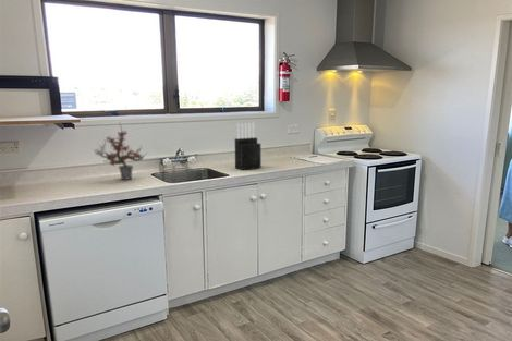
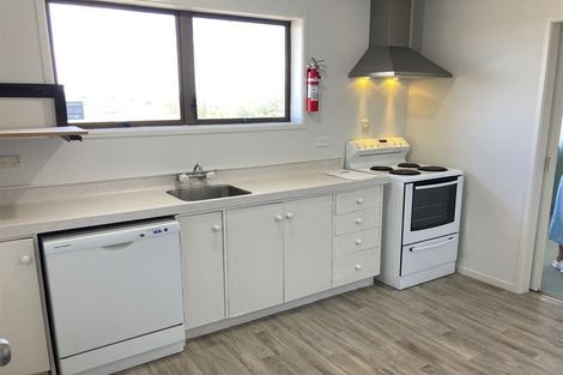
- potted plant (122, 150)
- knife block (248, 146)
